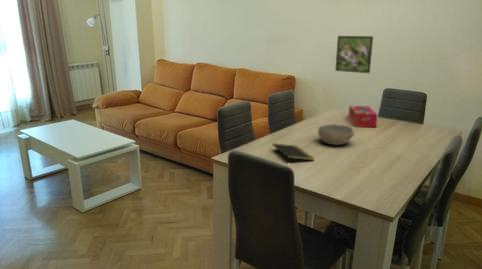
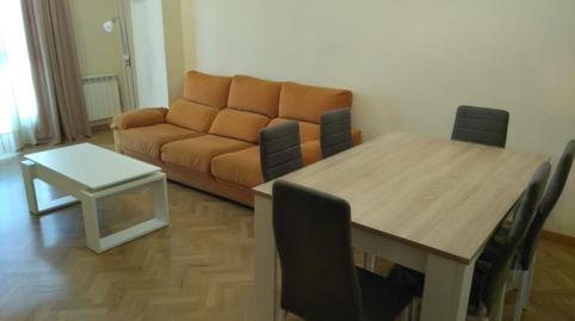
- bowl (335, 135)
- notepad (292, 151)
- tissue box (362, 116)
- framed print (353, 54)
